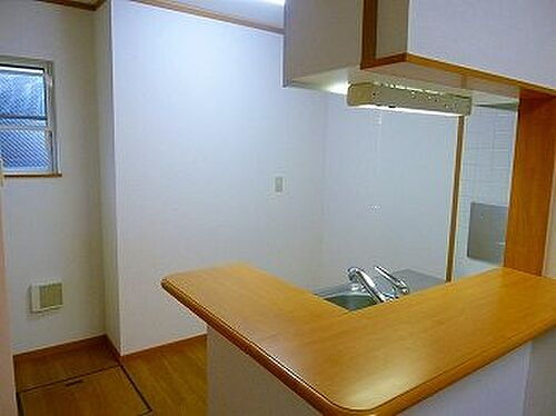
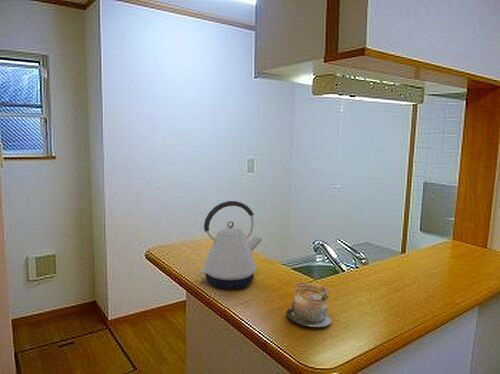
+ jar (309, 302)
+ kettle (232, 241)
